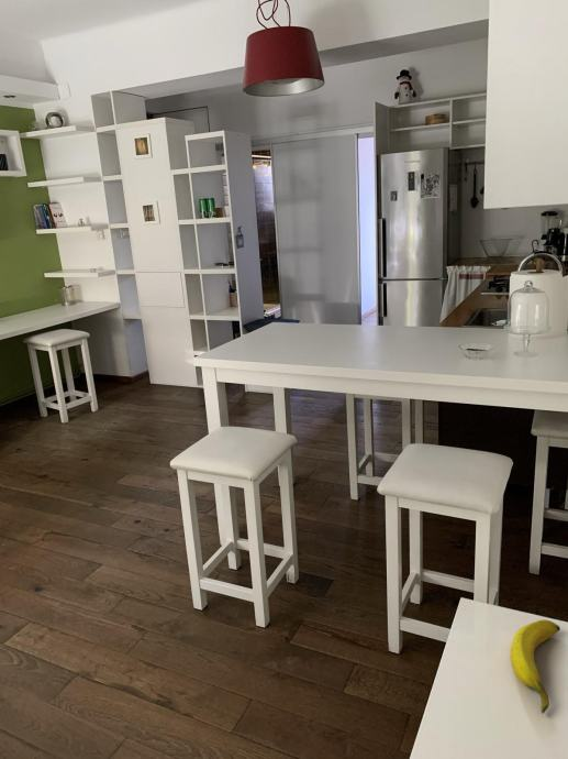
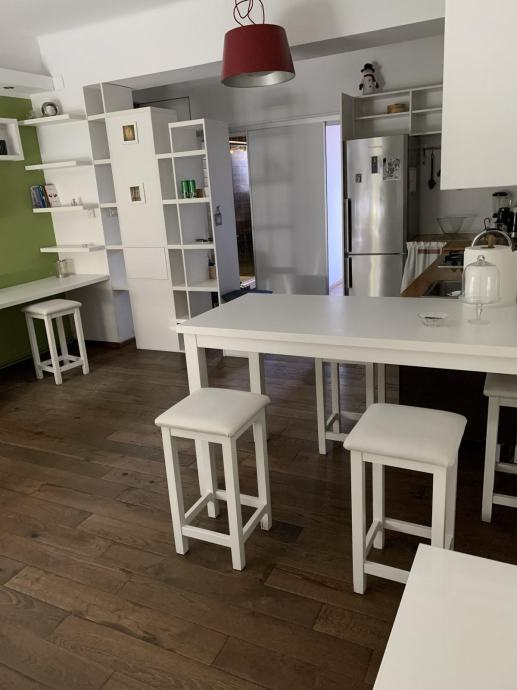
- banana (533, 654)
